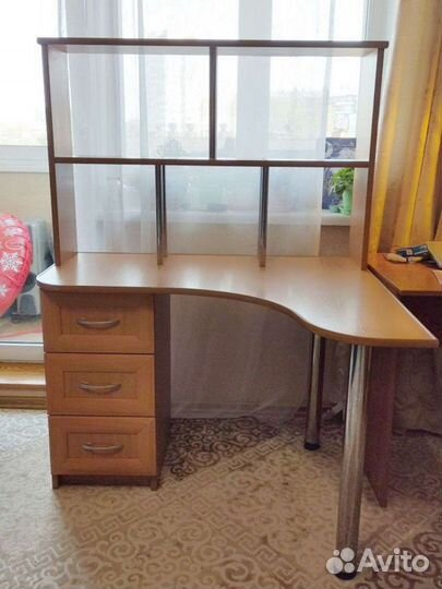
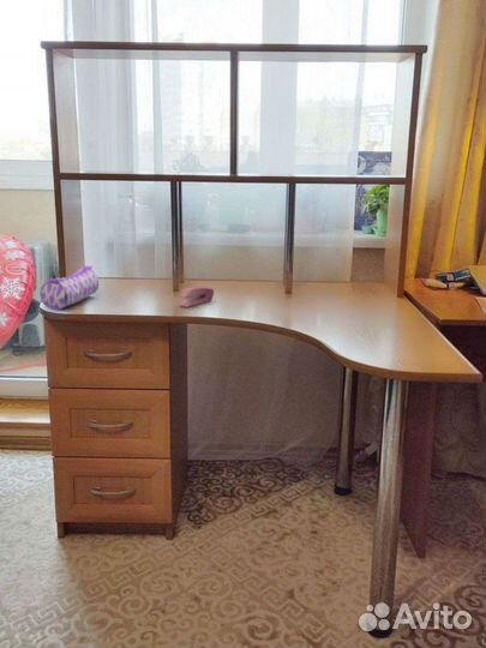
+ stapler (197, 294)
+ pencil case (70, 287)
